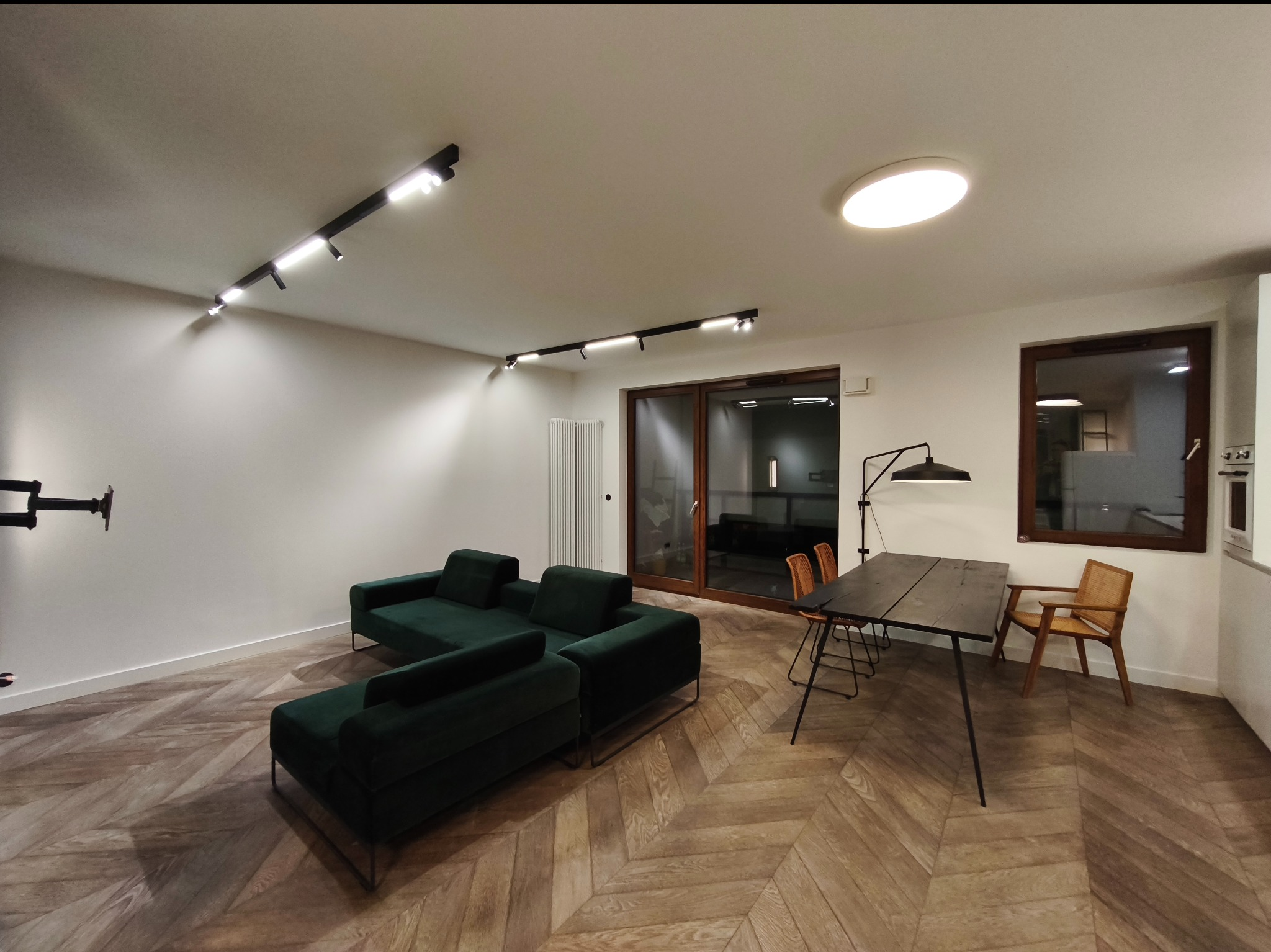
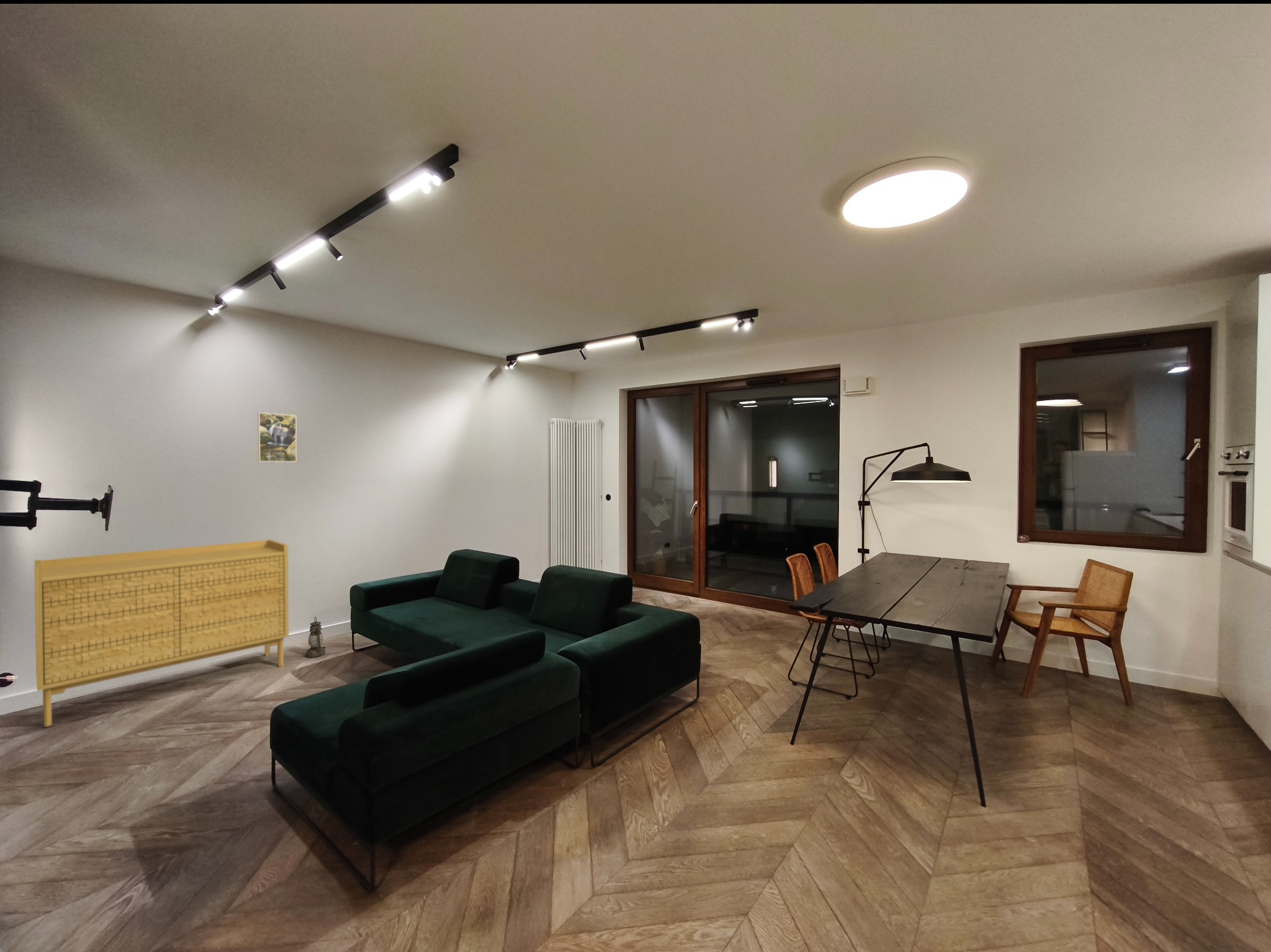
+ lantern (316, 635)
+ sideboard (174, 618)
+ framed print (277, 438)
